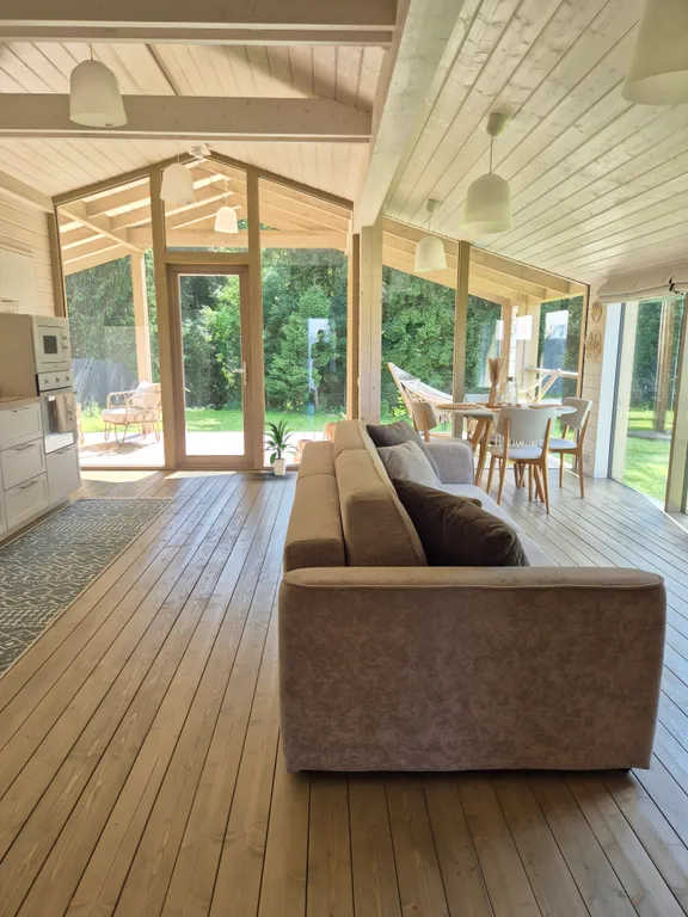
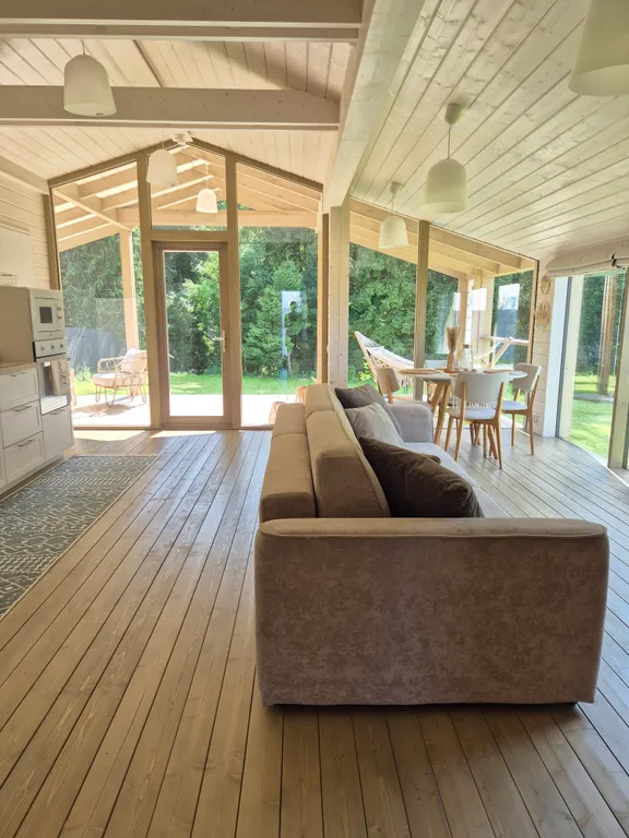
- indoor plant (277, 445)
